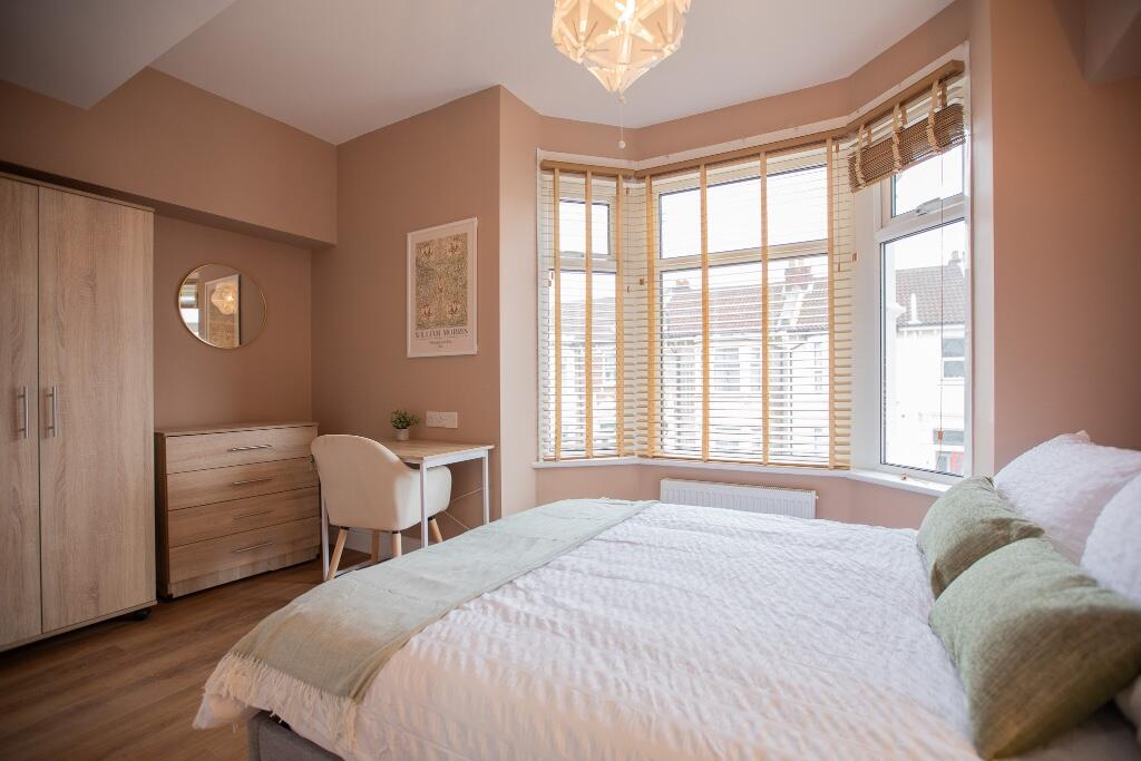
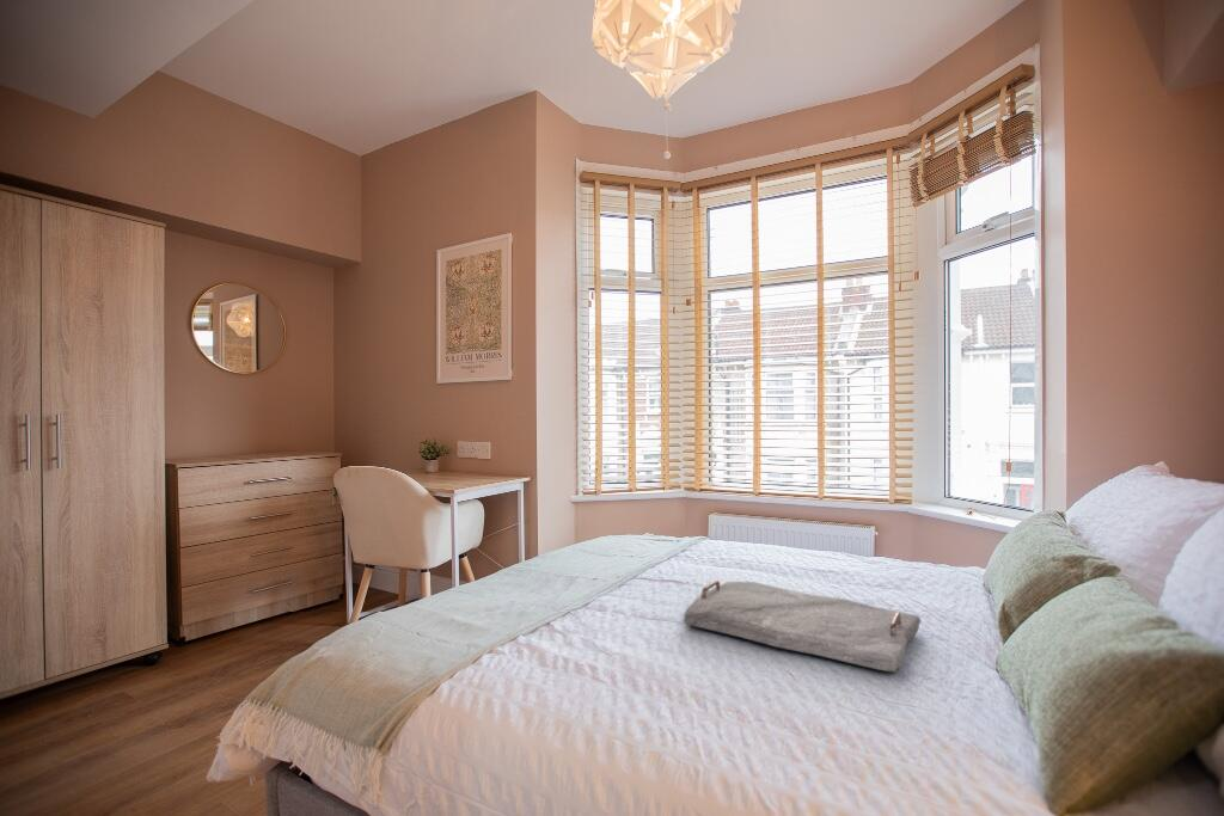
+ serving tray (801, 611)
